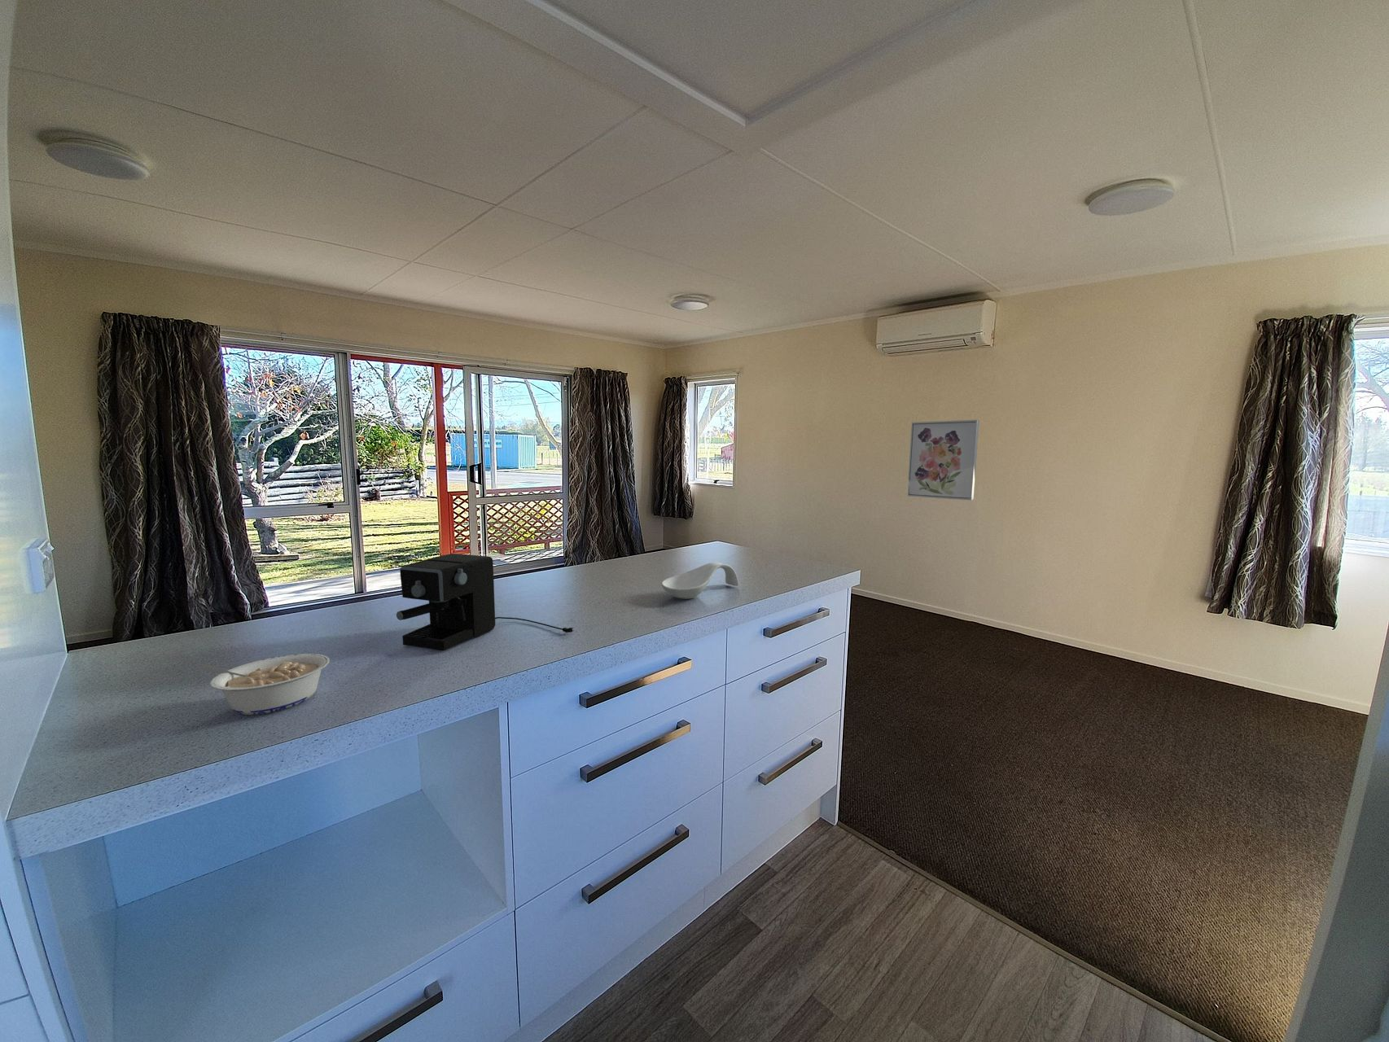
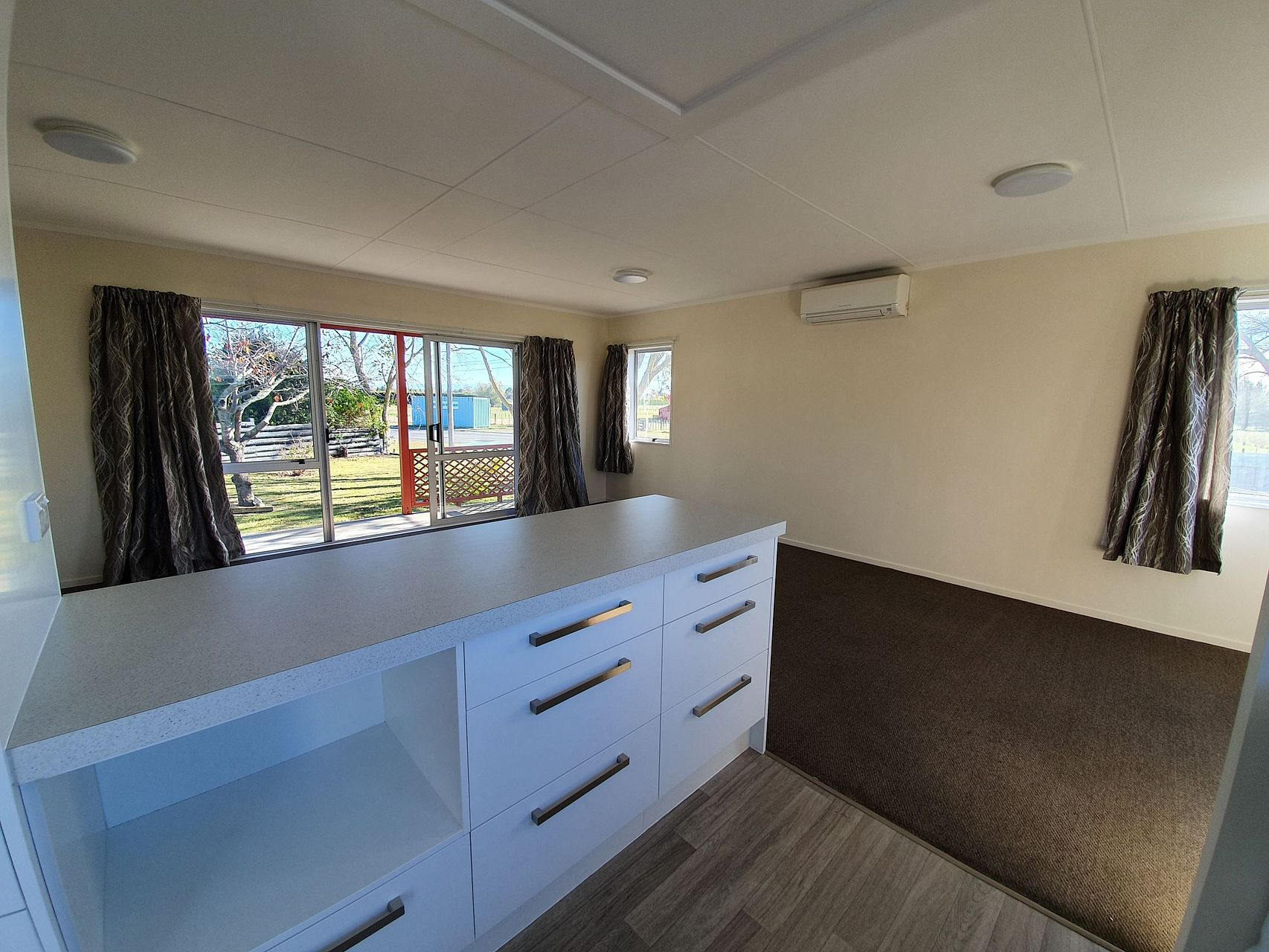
- legume (268, 683)
- spoon rest (701, 579)
- coffee maker (486, 601)
- wall art (941, 460)
